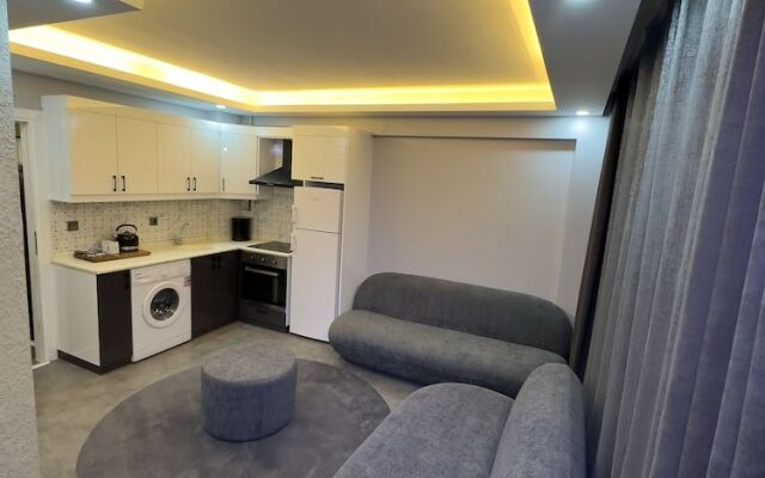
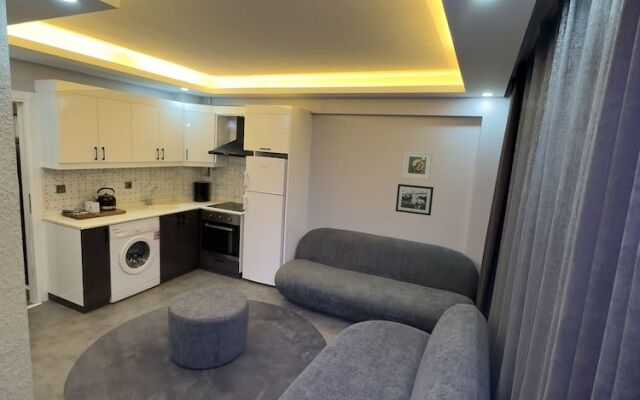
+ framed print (417, 165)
+ picture frame (414, 199)
